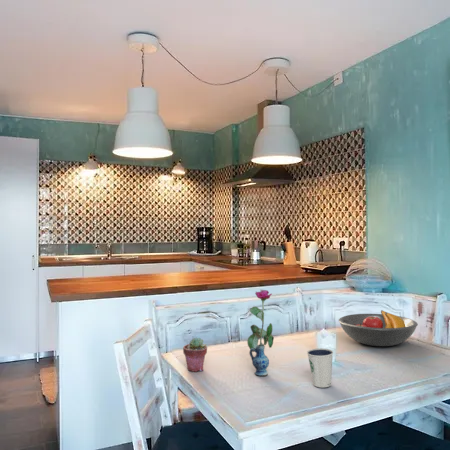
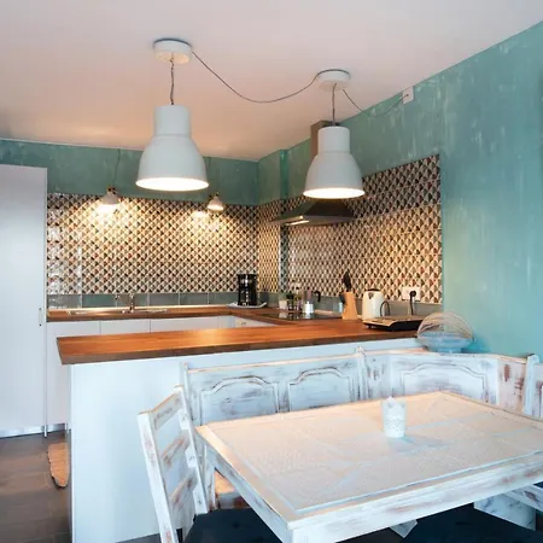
- vase (260, 330)
- dixie cup (320, 368)
- fruit bowl (377, 328)
- potted succulent (195, 353)
